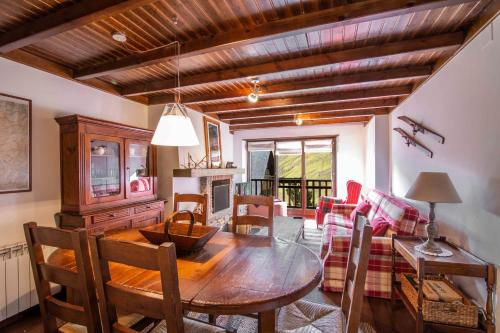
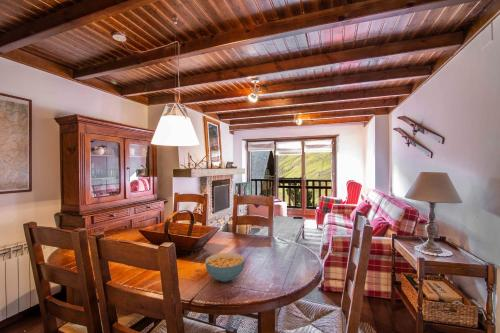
+ cereal bowl (225, 269)
